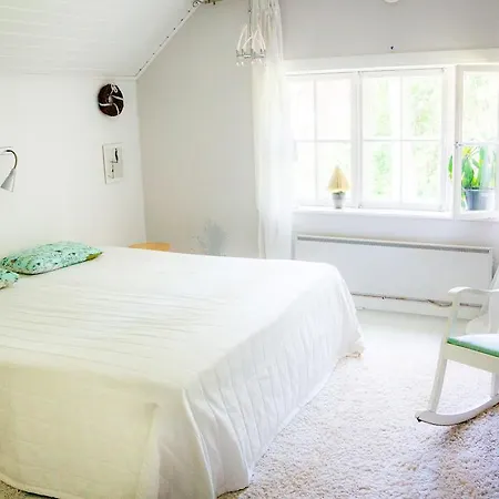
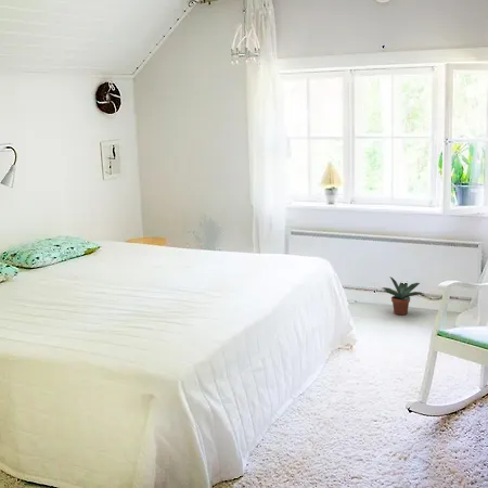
+ potted plant (400, 295)
